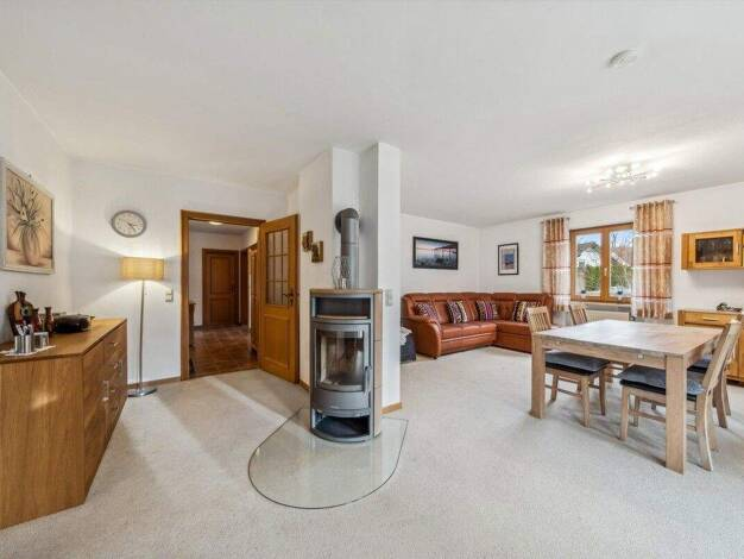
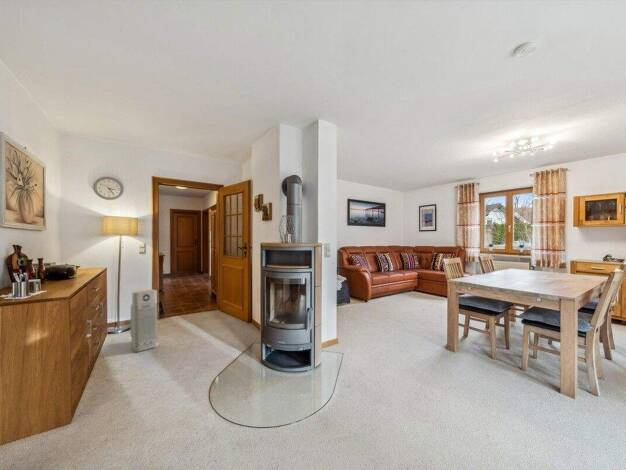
+ air purifier (143, 317)
